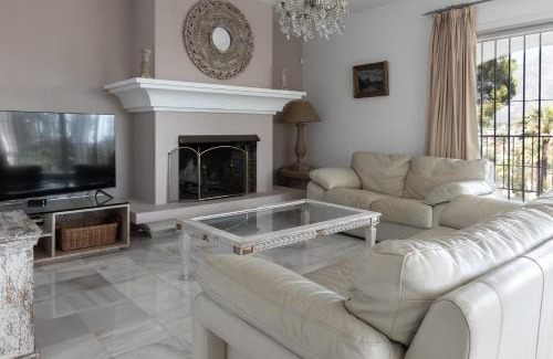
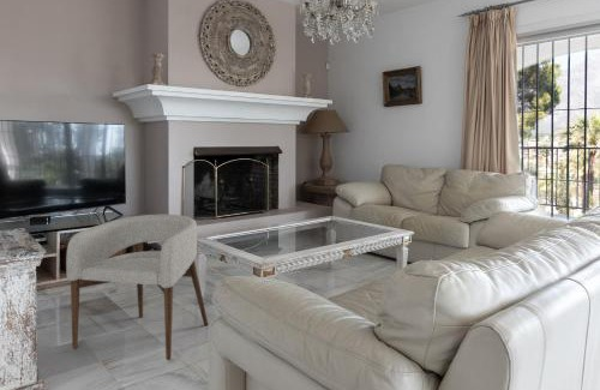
+ armchair (143, 278)
